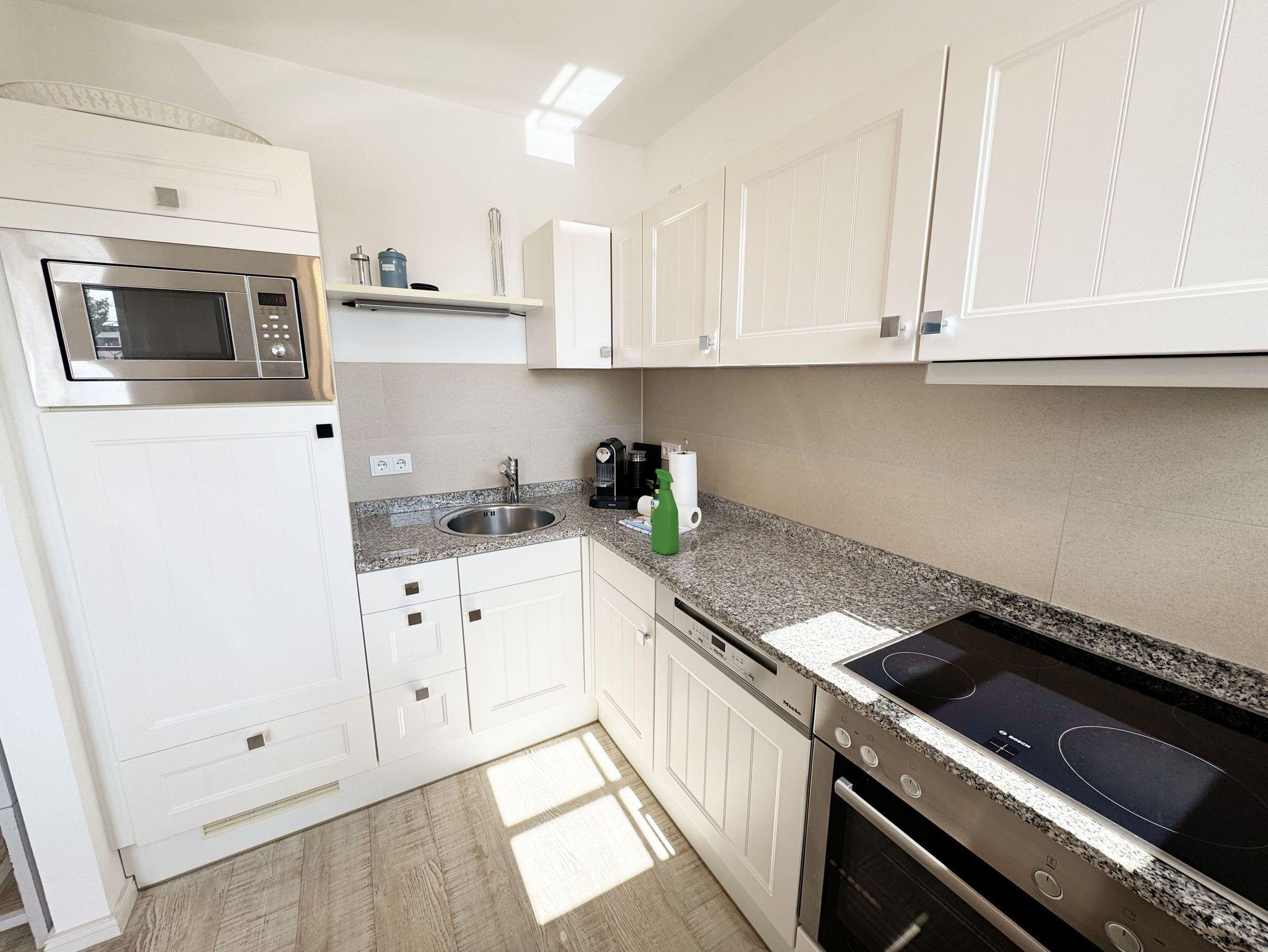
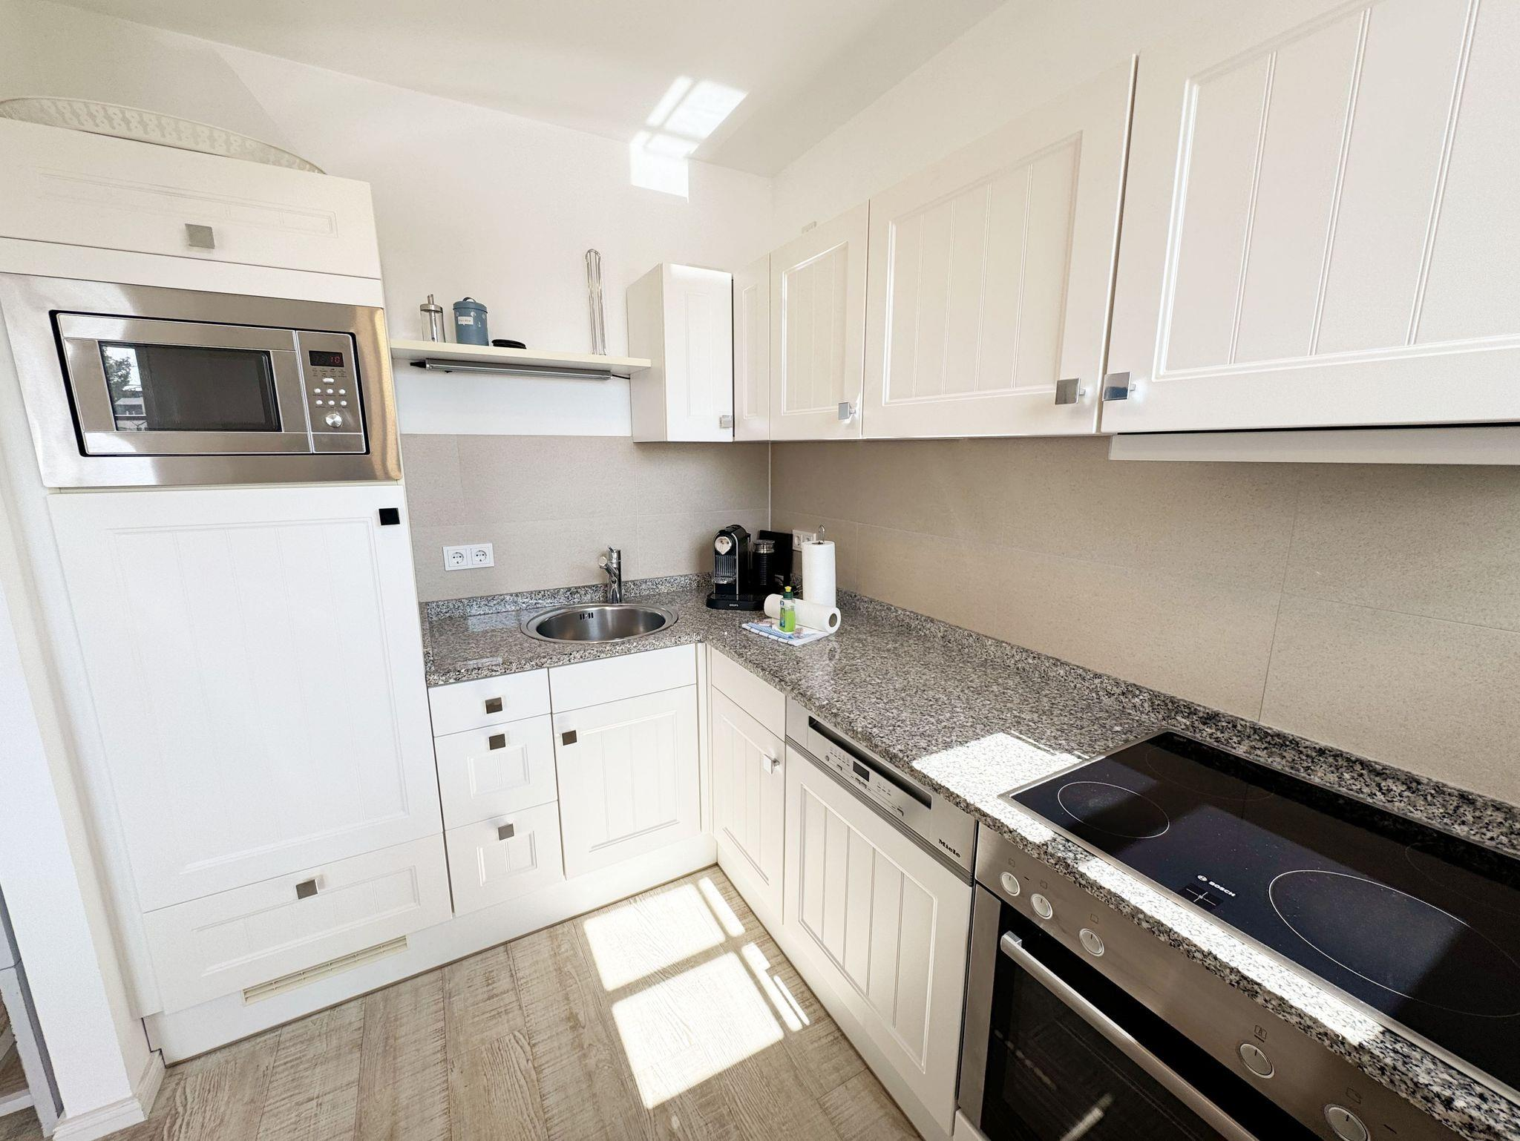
- spray bottle (665, 511)
